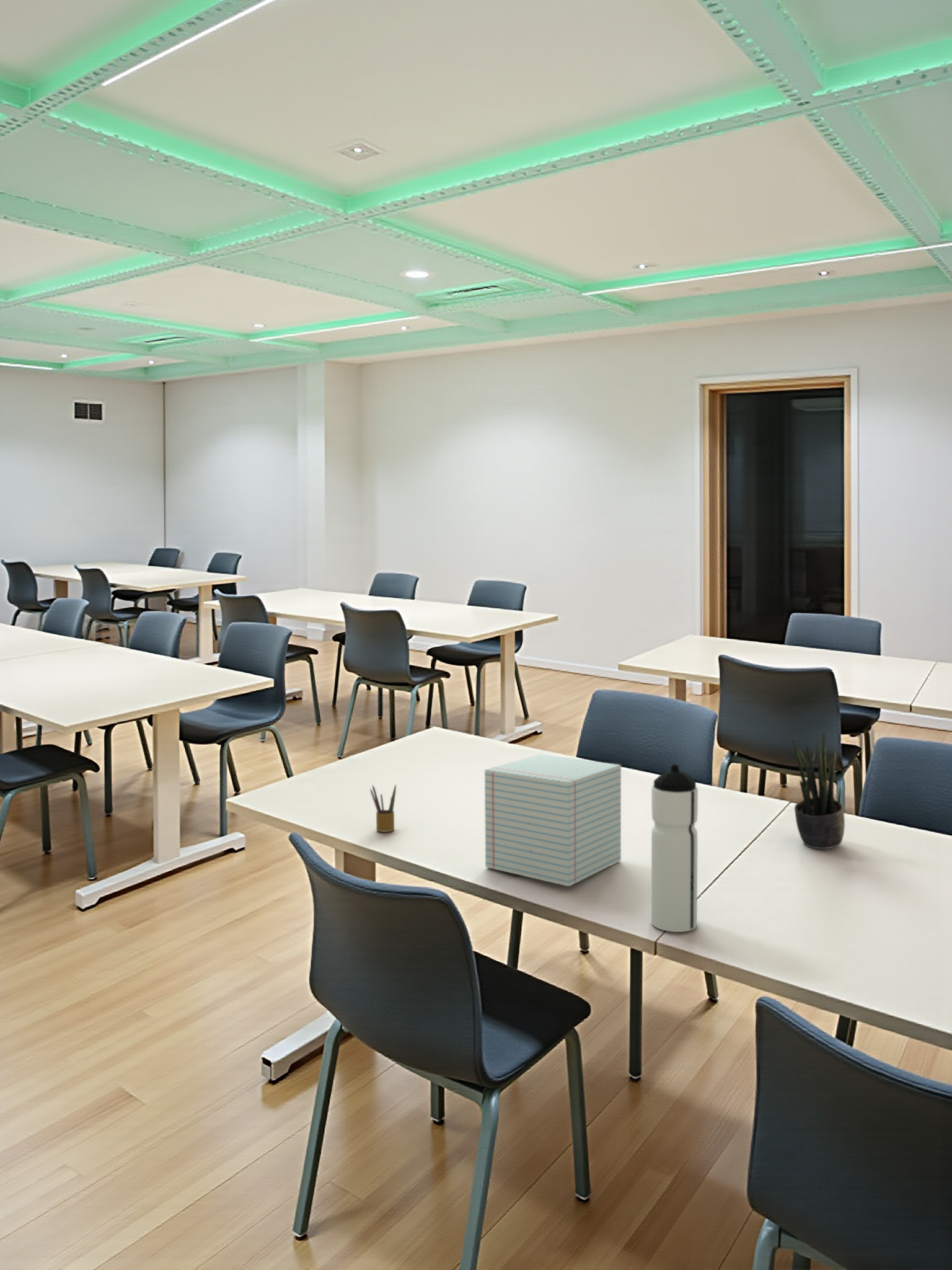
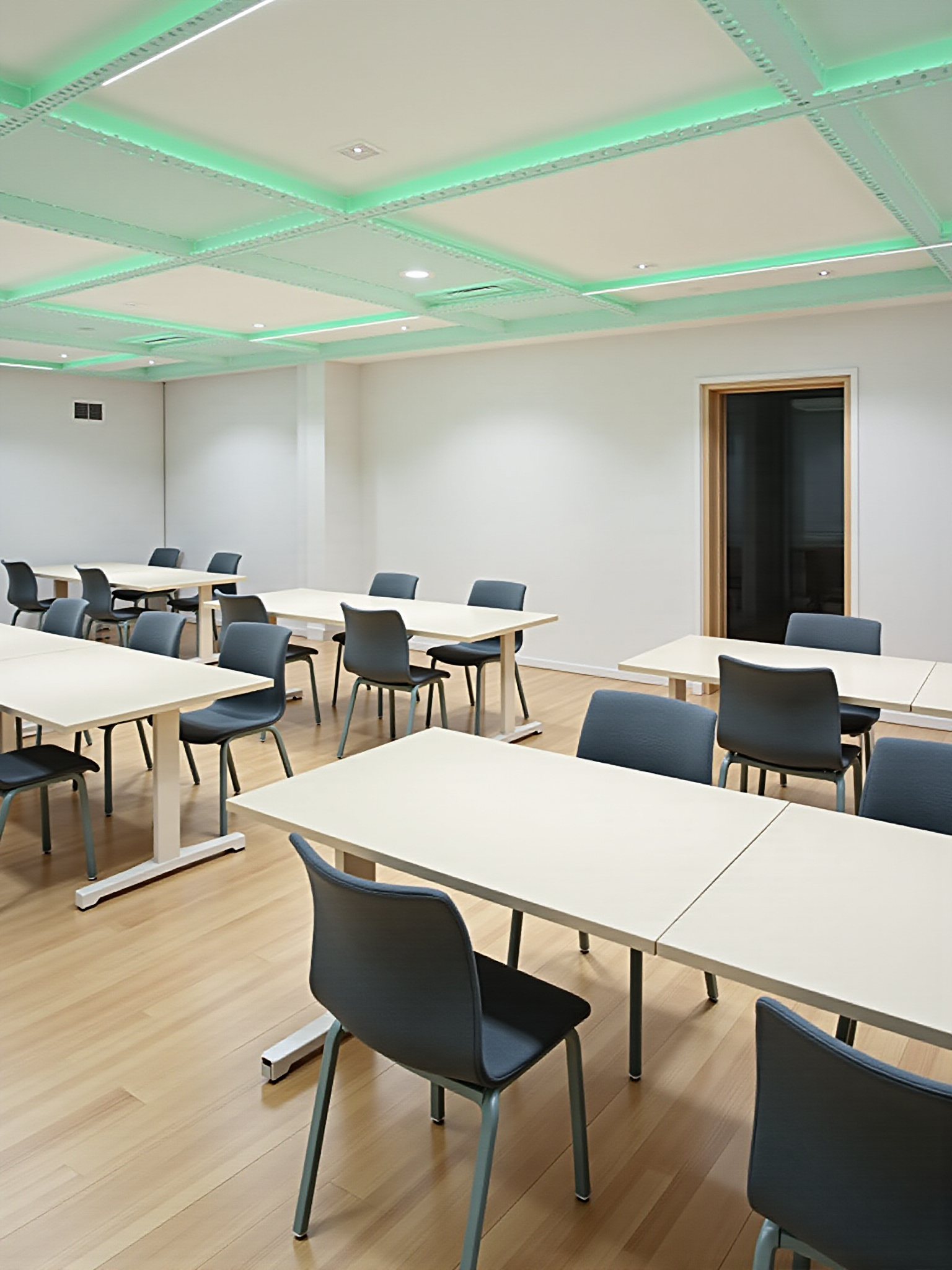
- pencil box (383, 807)
- water bottle (674, 845)
- notepad (553, 815)
- potted plant (816, 788)
